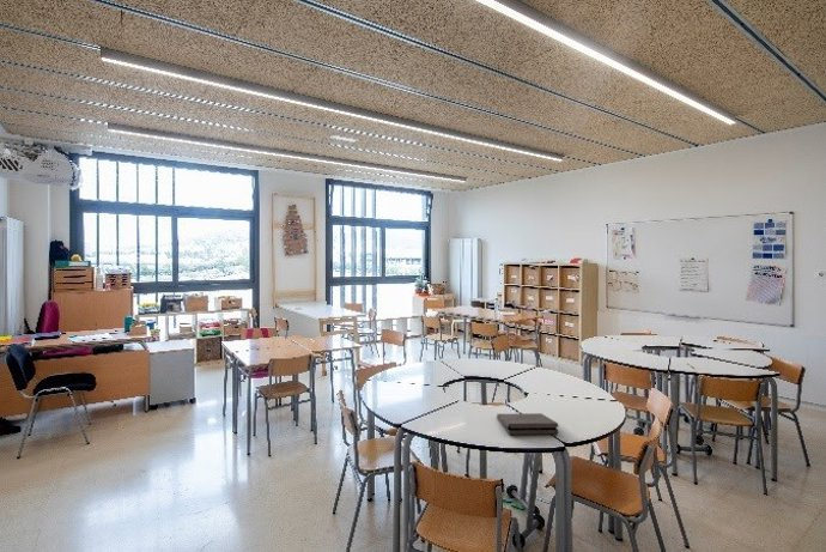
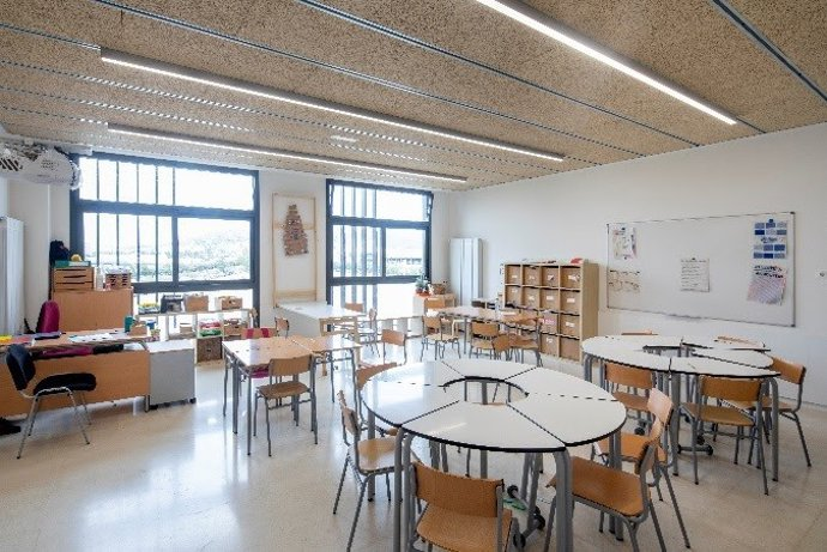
- pizza box (526, 420)
